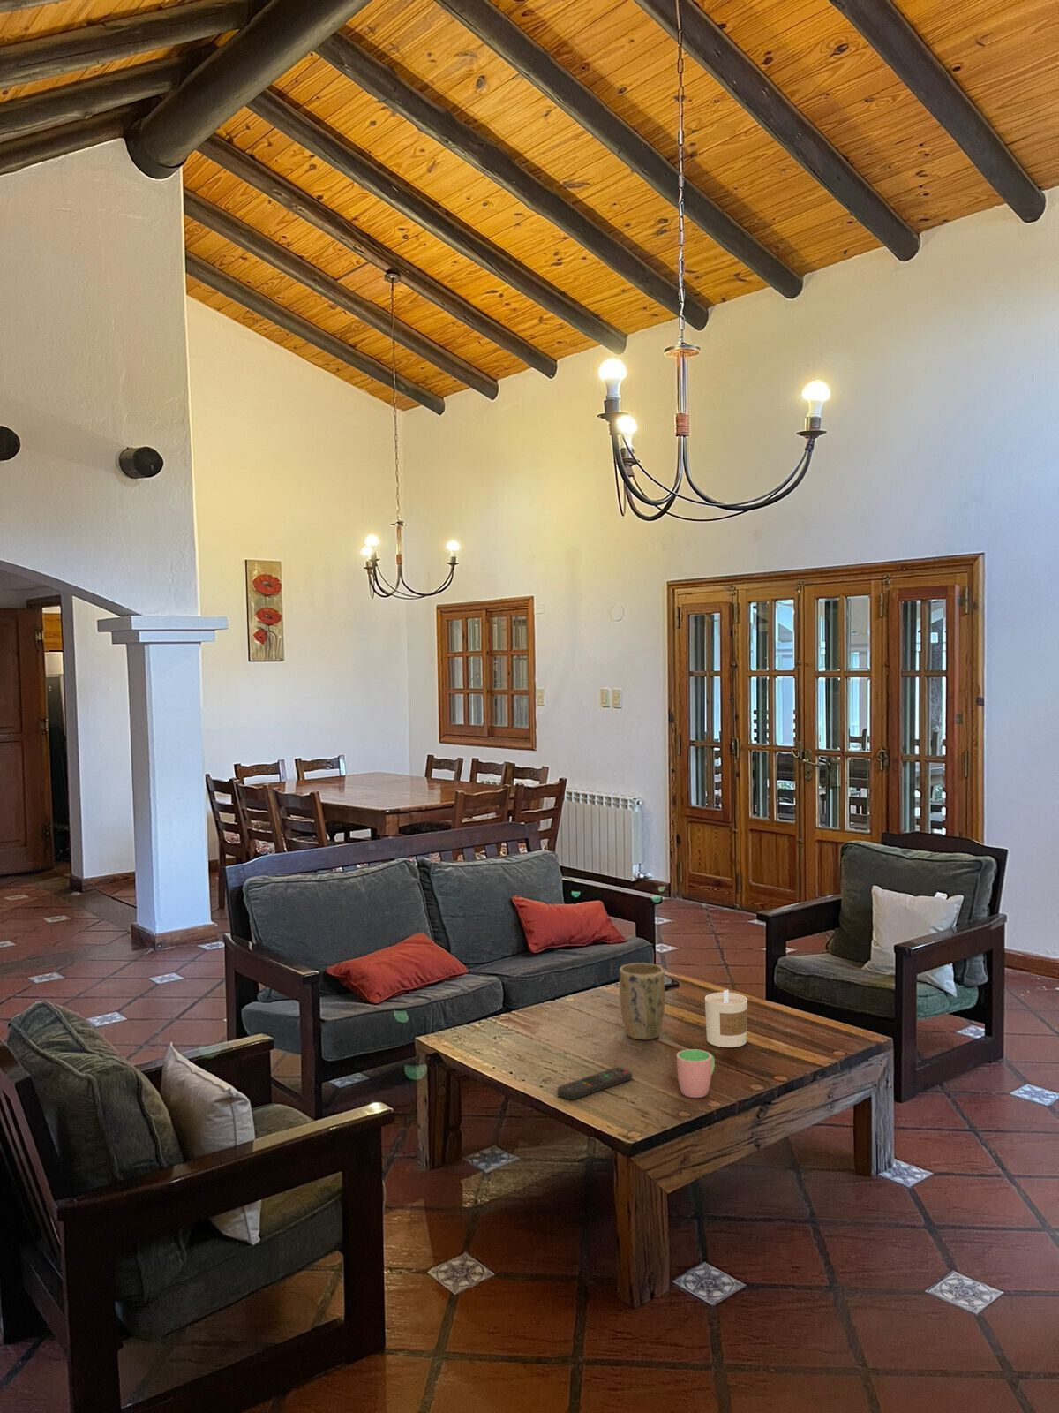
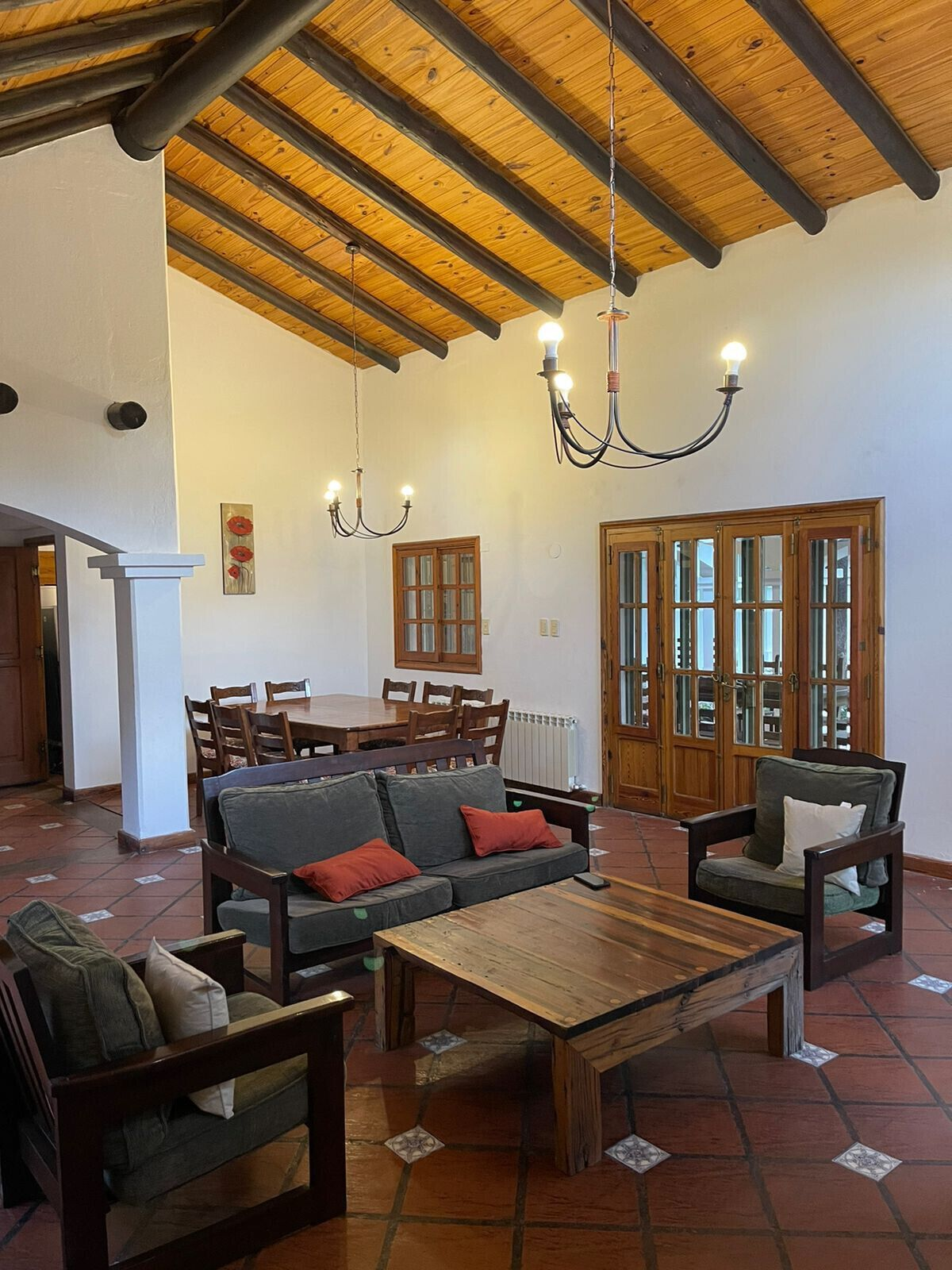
- candle (726, 1015)
- plant pot (642, 1001)
- remote control (595, 1083)
- cup (699, 1073)
